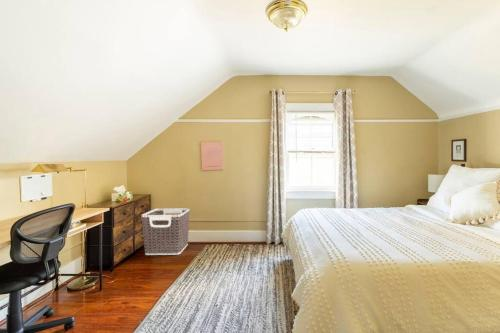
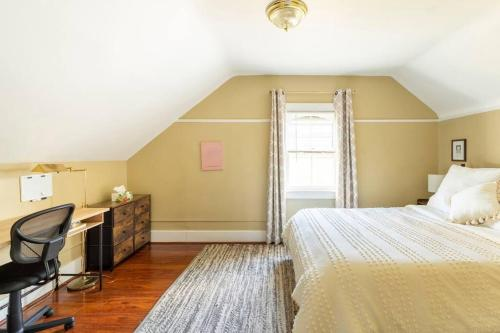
- clothes hamper (167, 230)
